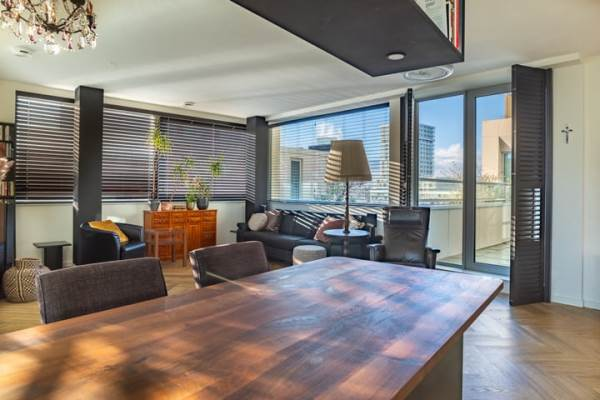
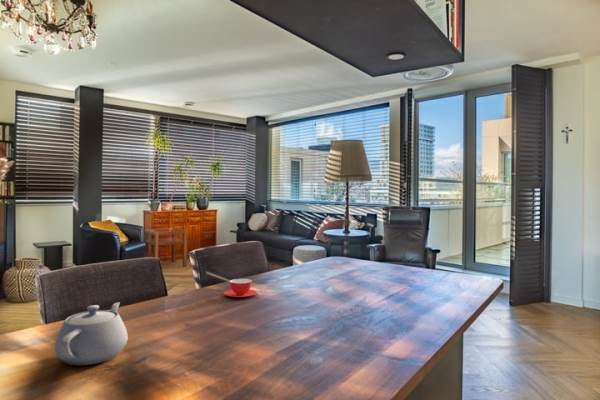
+ teapot (92, 330)
+ teacup (240, 287)
